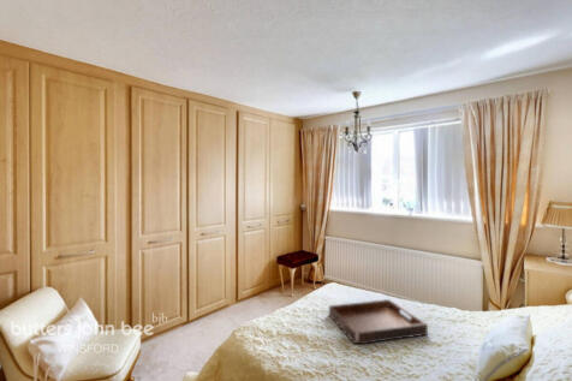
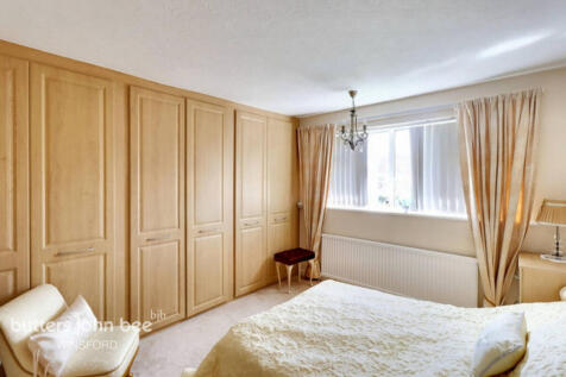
- serving tray (374, 319)
